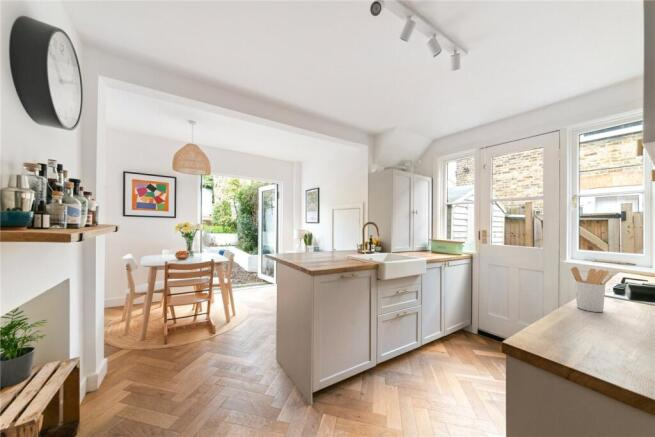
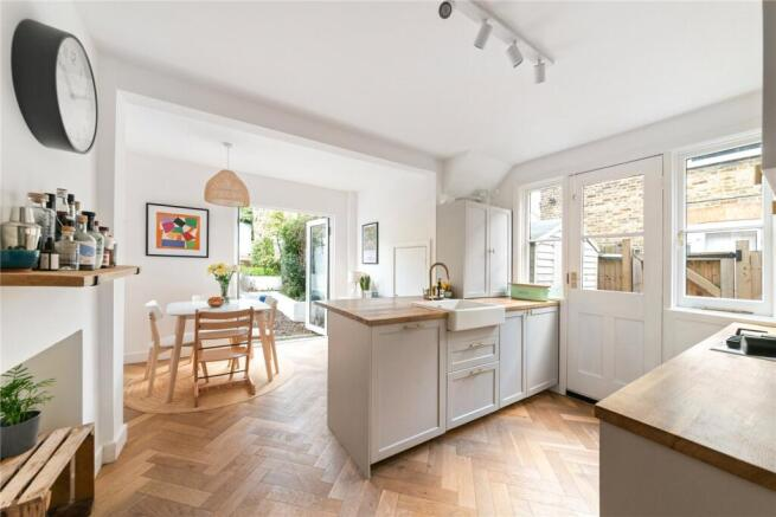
- utensil holder (592, 288)
